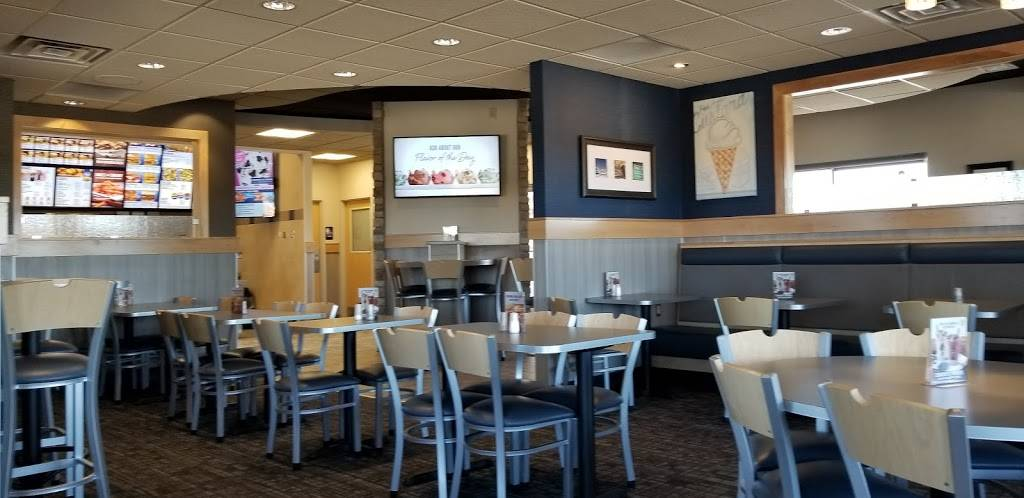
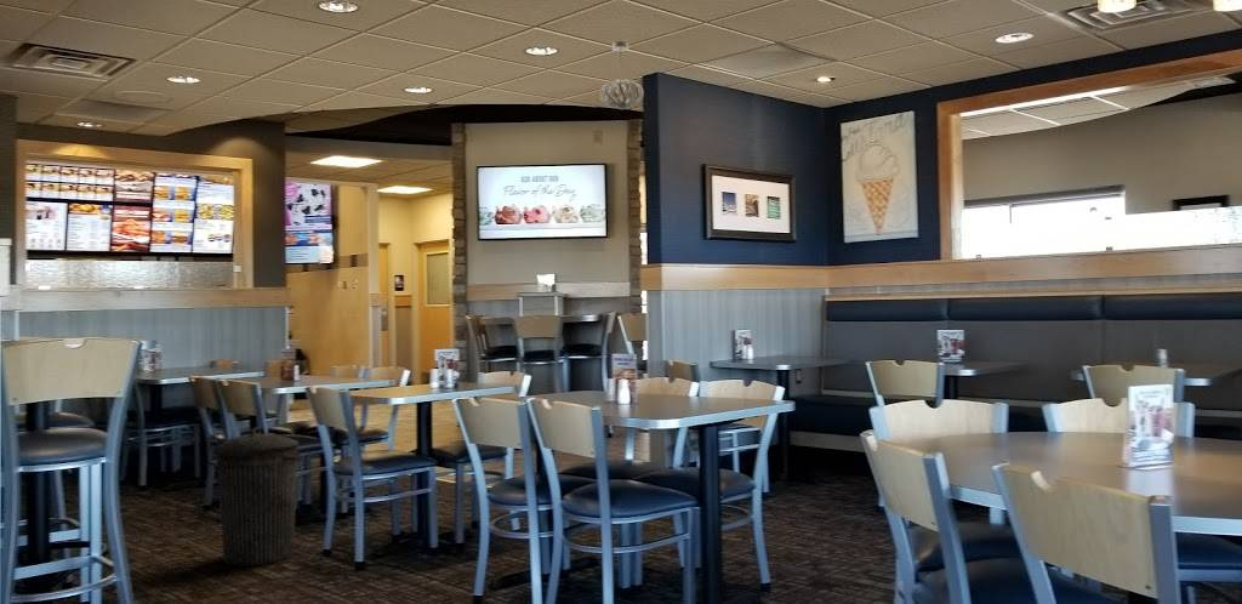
+ pendant light (620, 79)
+ trash can (257, 492)
